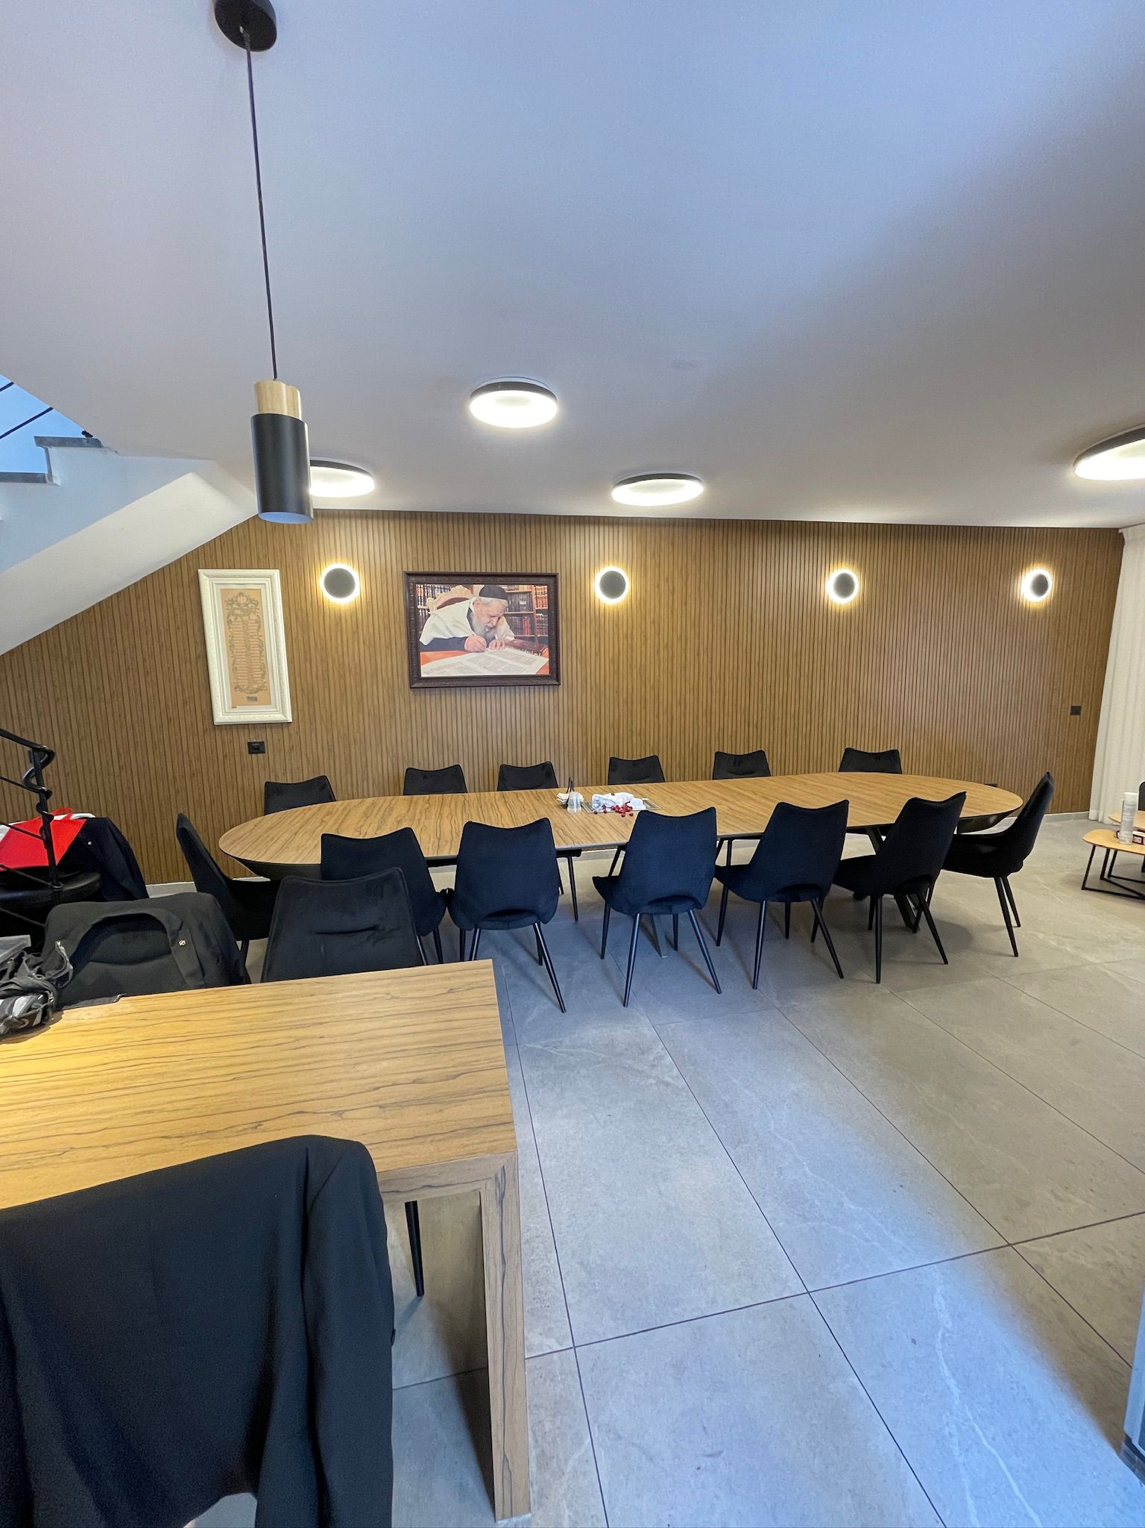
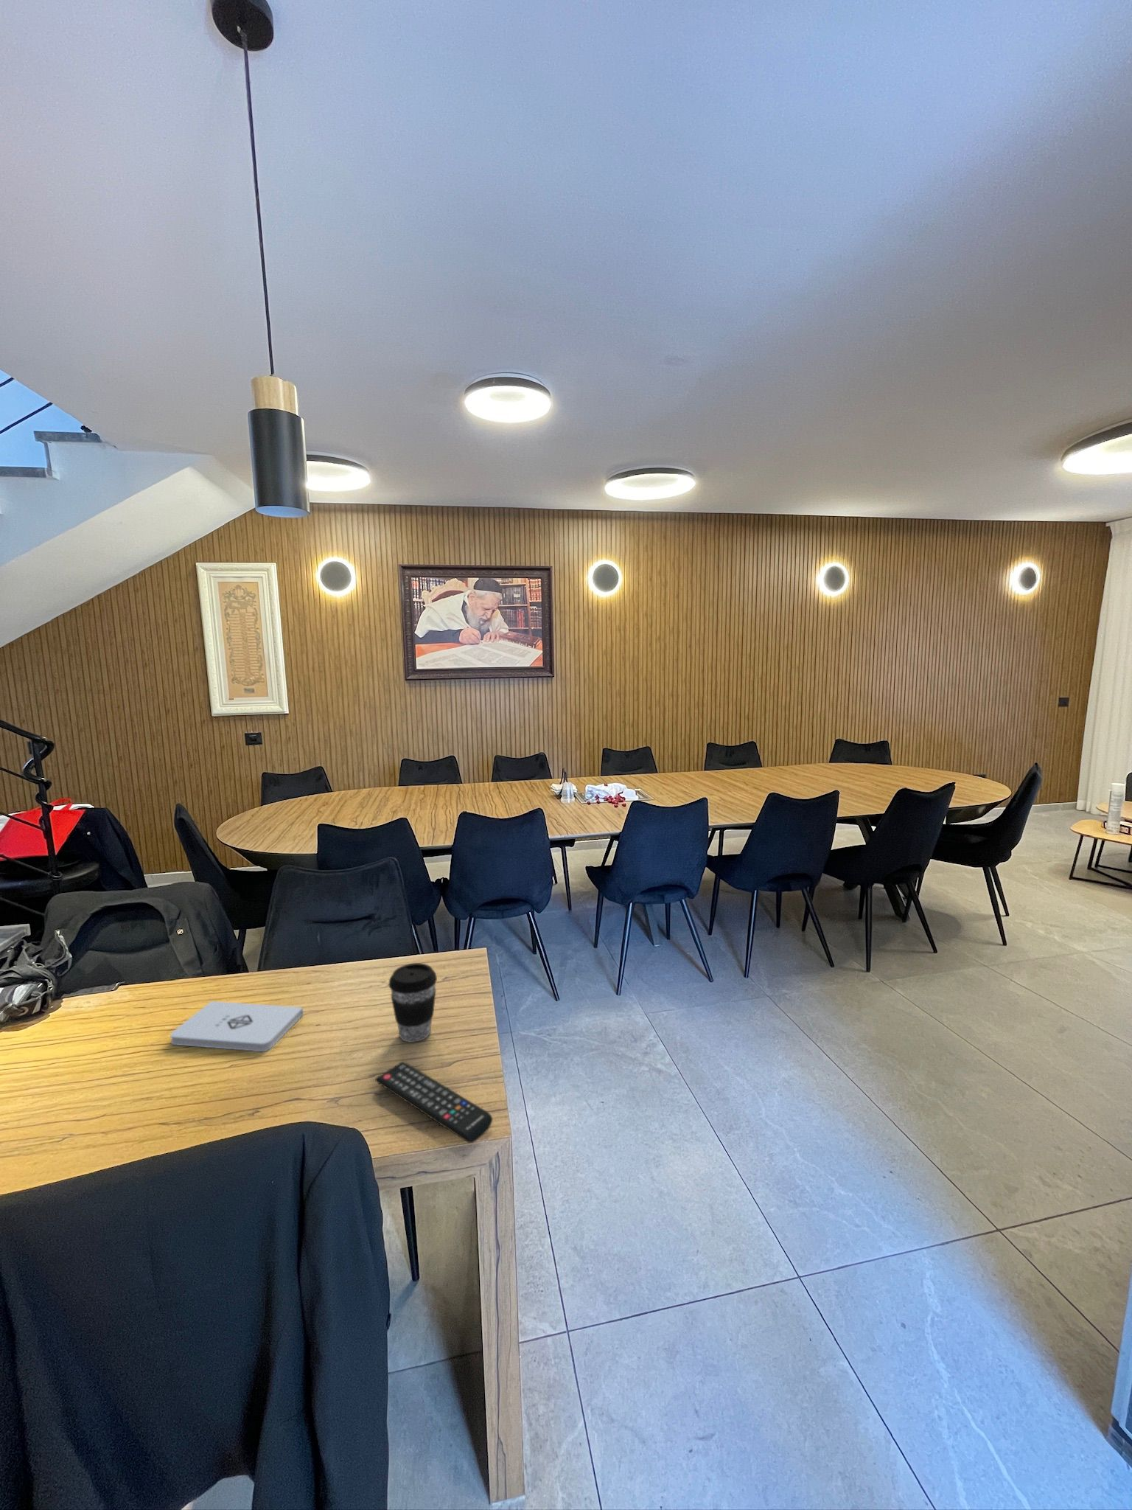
+ remote control (432, 1100)
+ notepad (238, 1025)
+ coffee cup (414, 1002)
